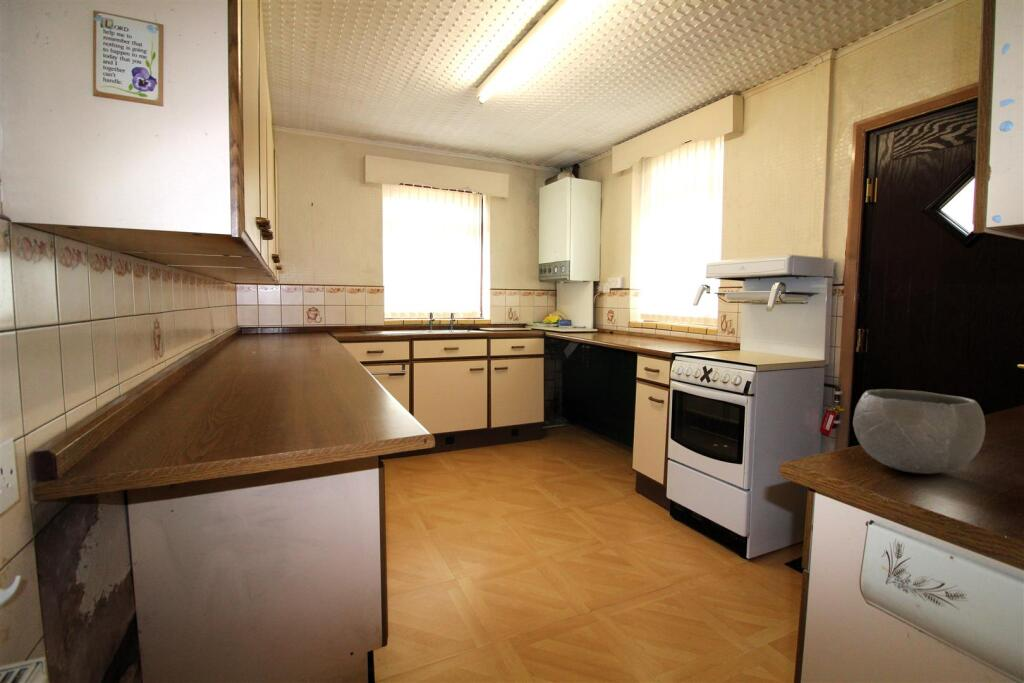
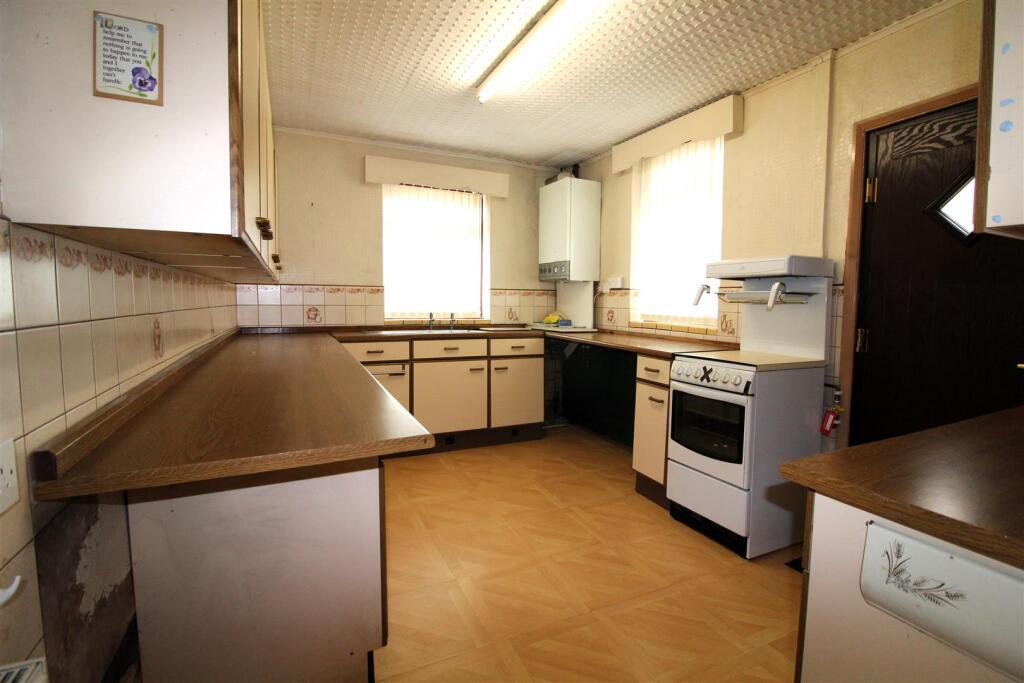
- ceramic bowl (914, 432)
